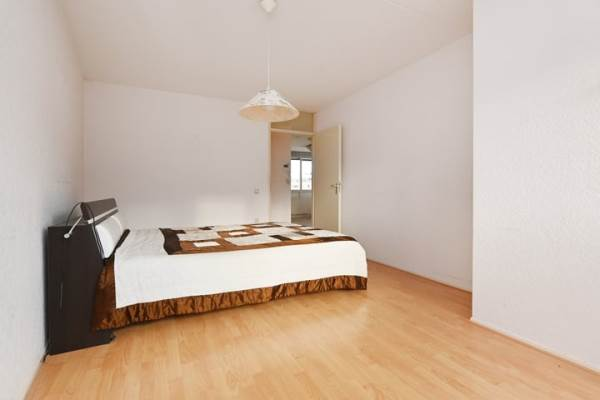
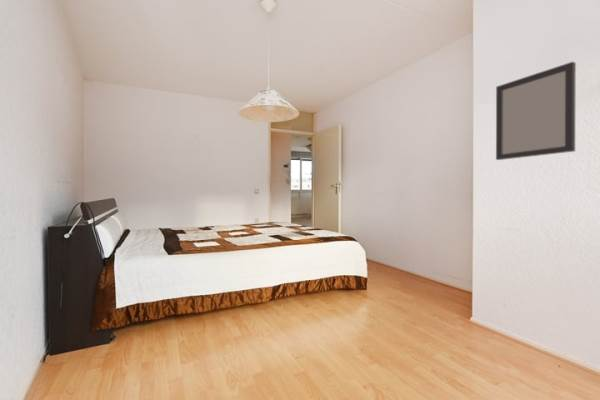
+ home mirror (532, 115)
